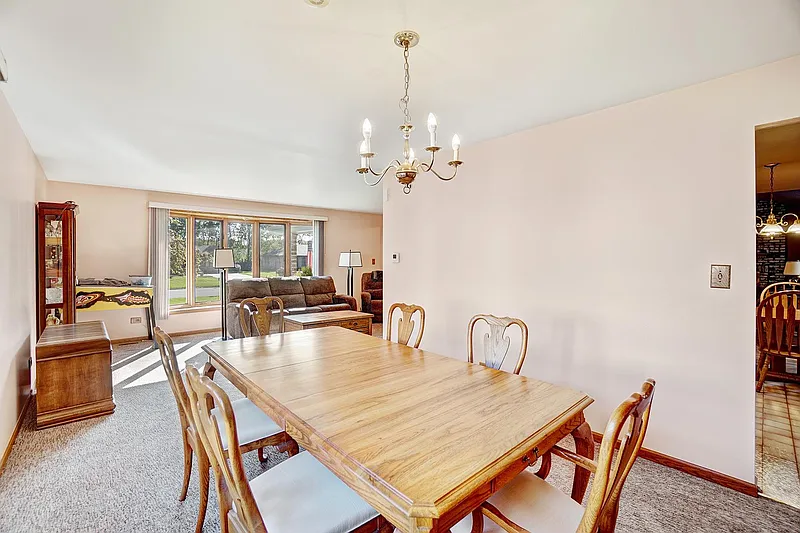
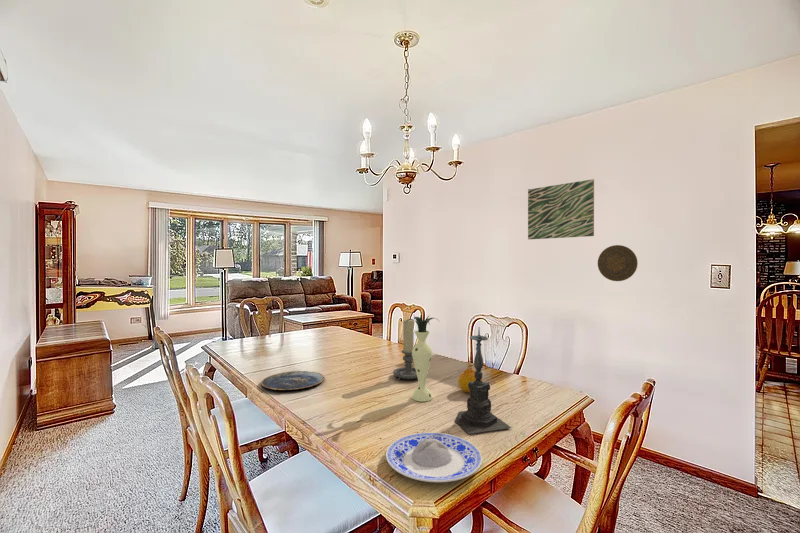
+ decorative plate (616, 263)
+ vase (422, 355)
+ fruit (470, 380)
+ candle holder (406, 348)
+ plate (293, 380)
+ plate (433, 453)
+ candle holder (477, 371)
+ wall art (558, 211)
